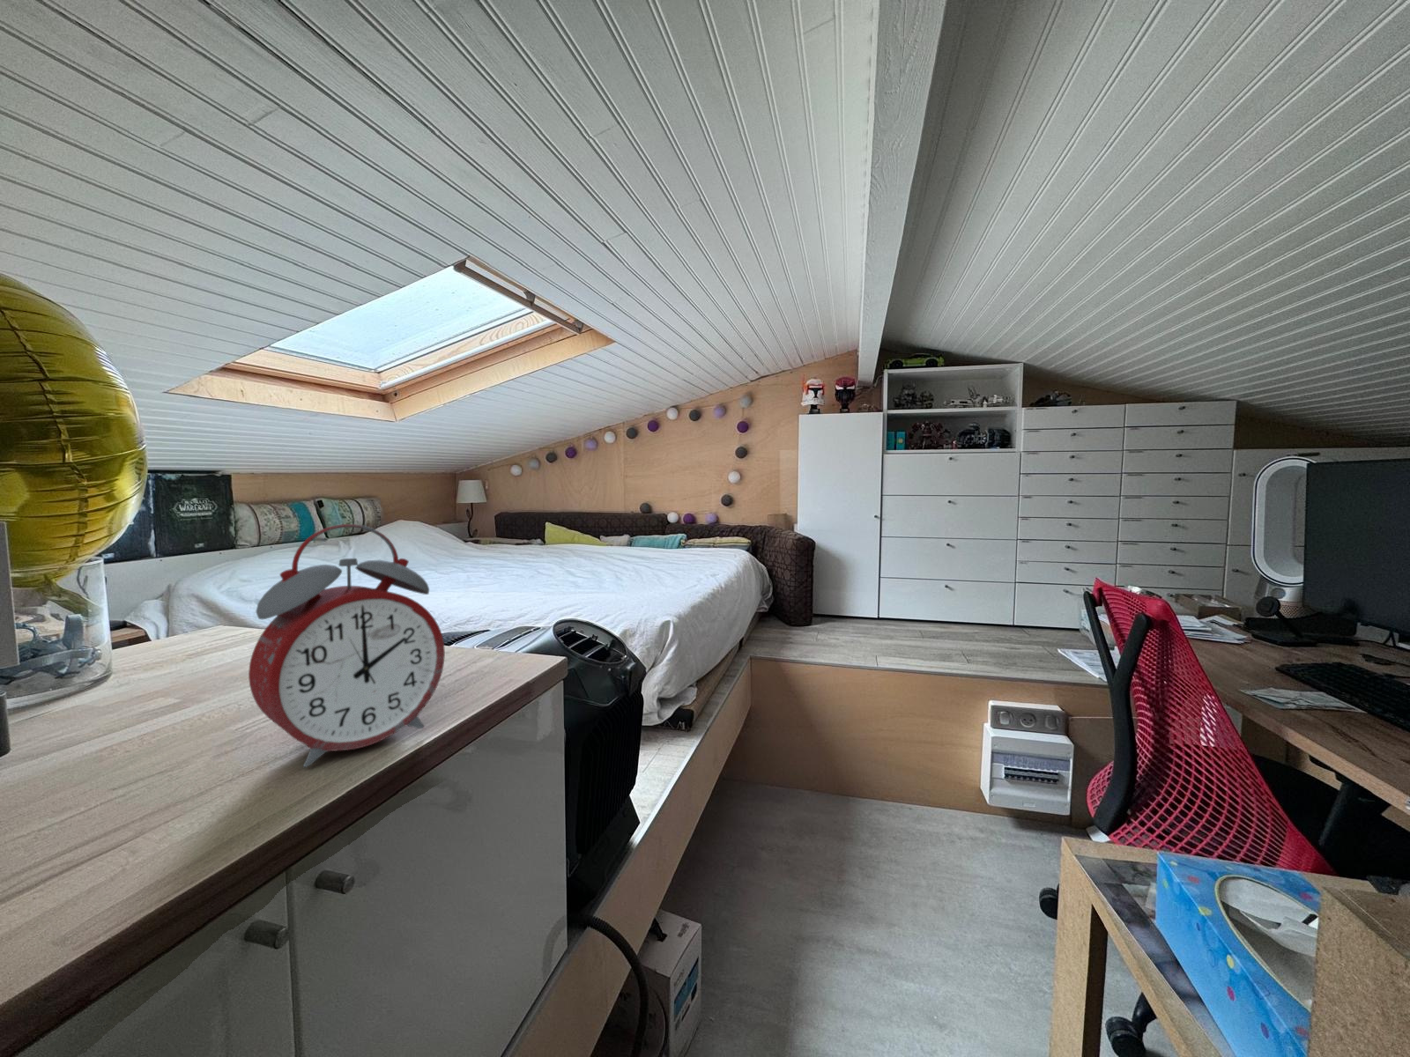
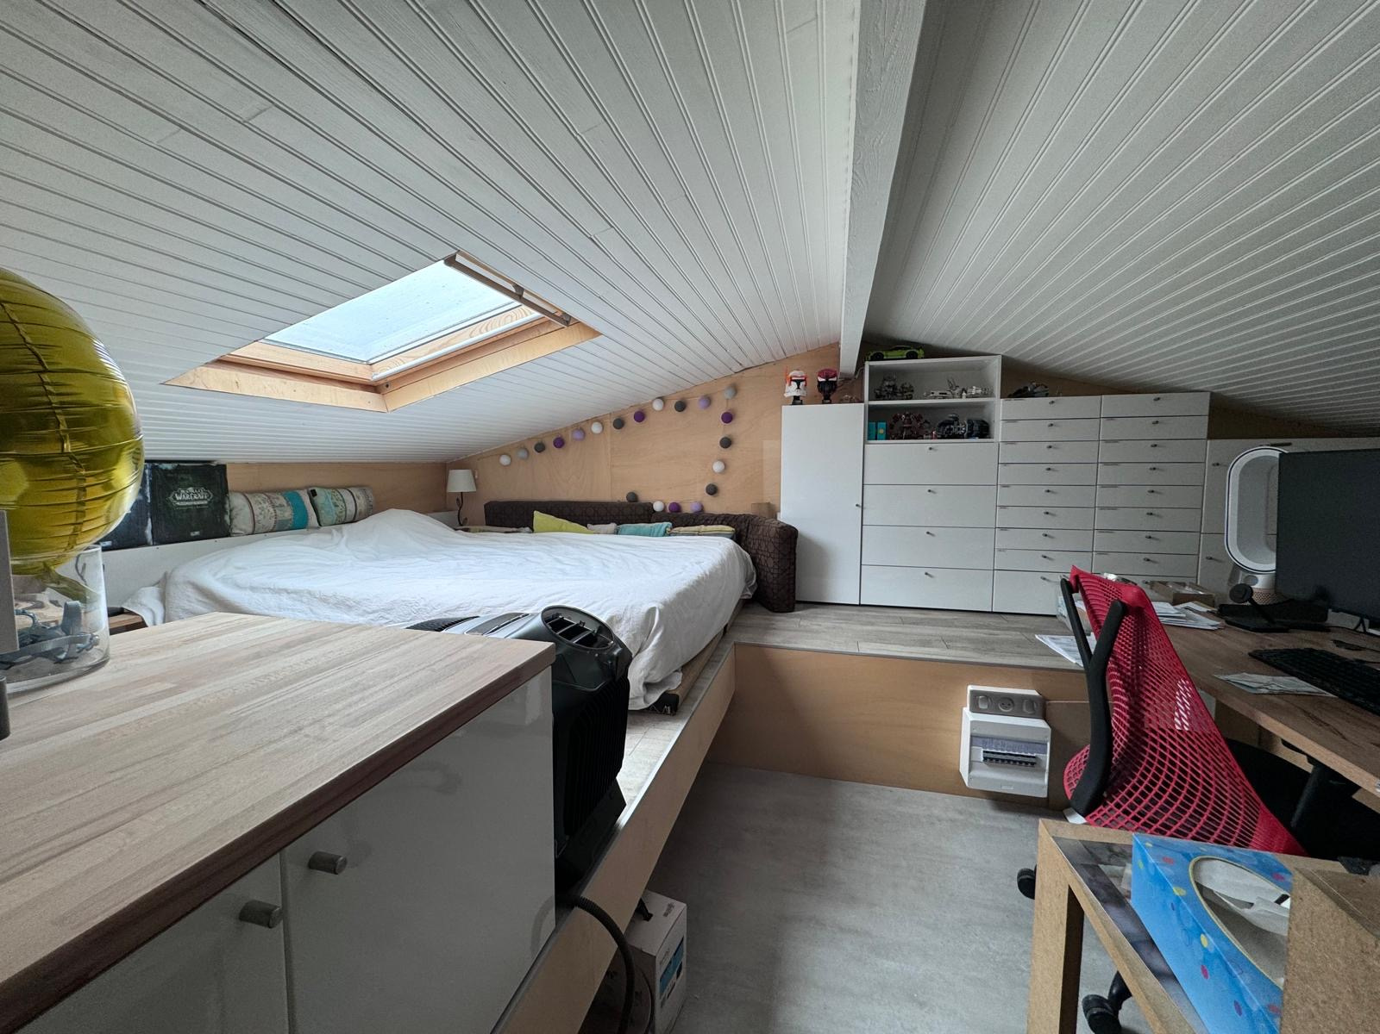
- alarm clock (352, 633)
